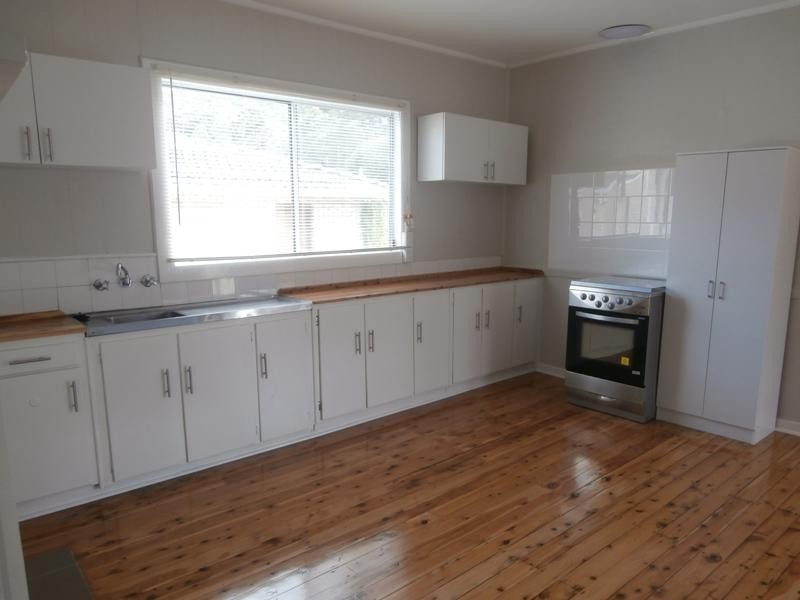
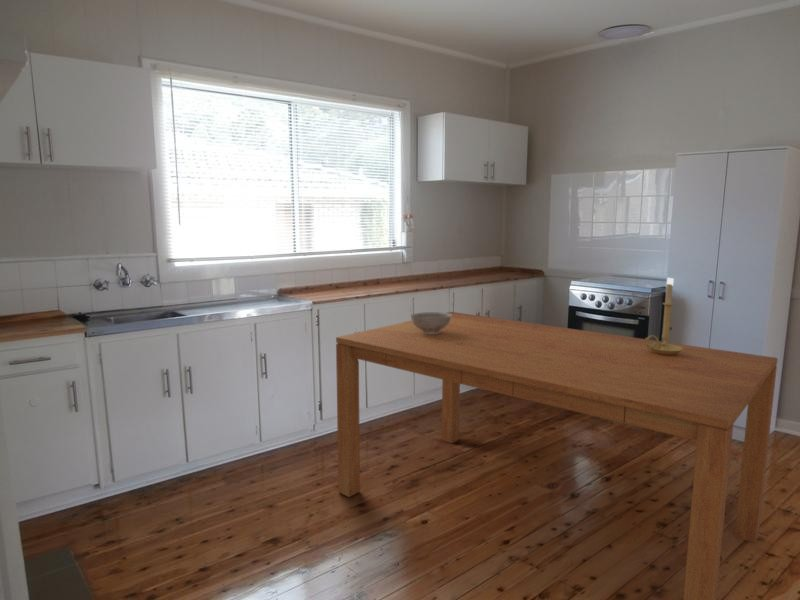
+ decorative bowl (430, 323)
+ dining table (542, 403)
+ candle holder (666, 315)
